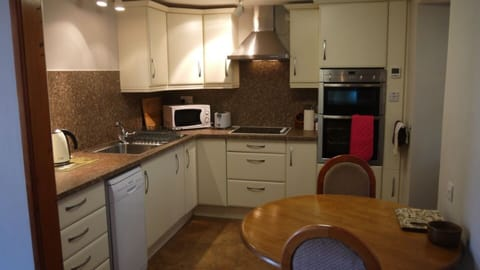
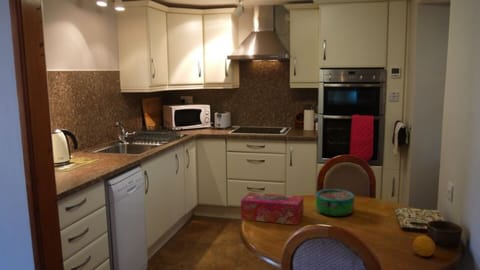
+ decorative bowl (334, 202)
+ tissue box (272, 207)
+ fruit (423, 245)
